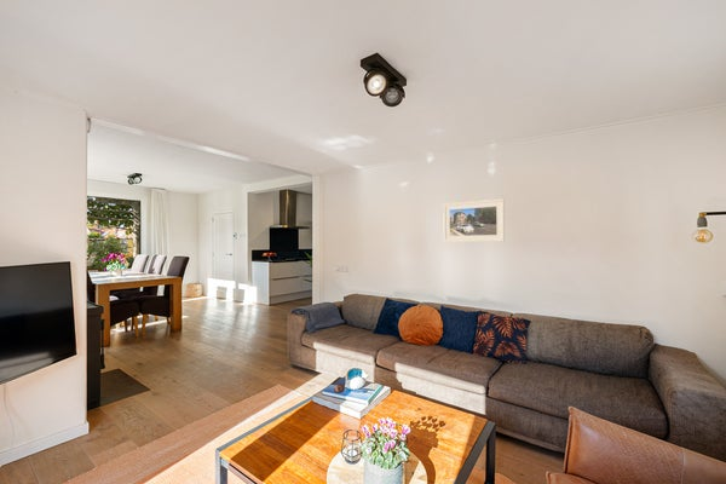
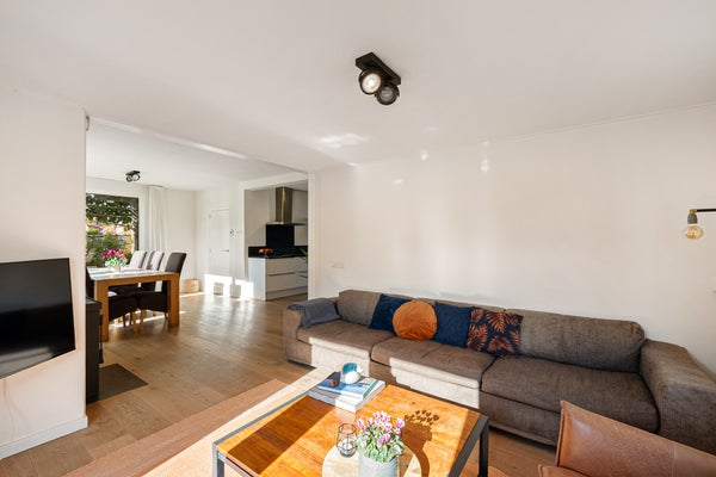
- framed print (472, 221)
